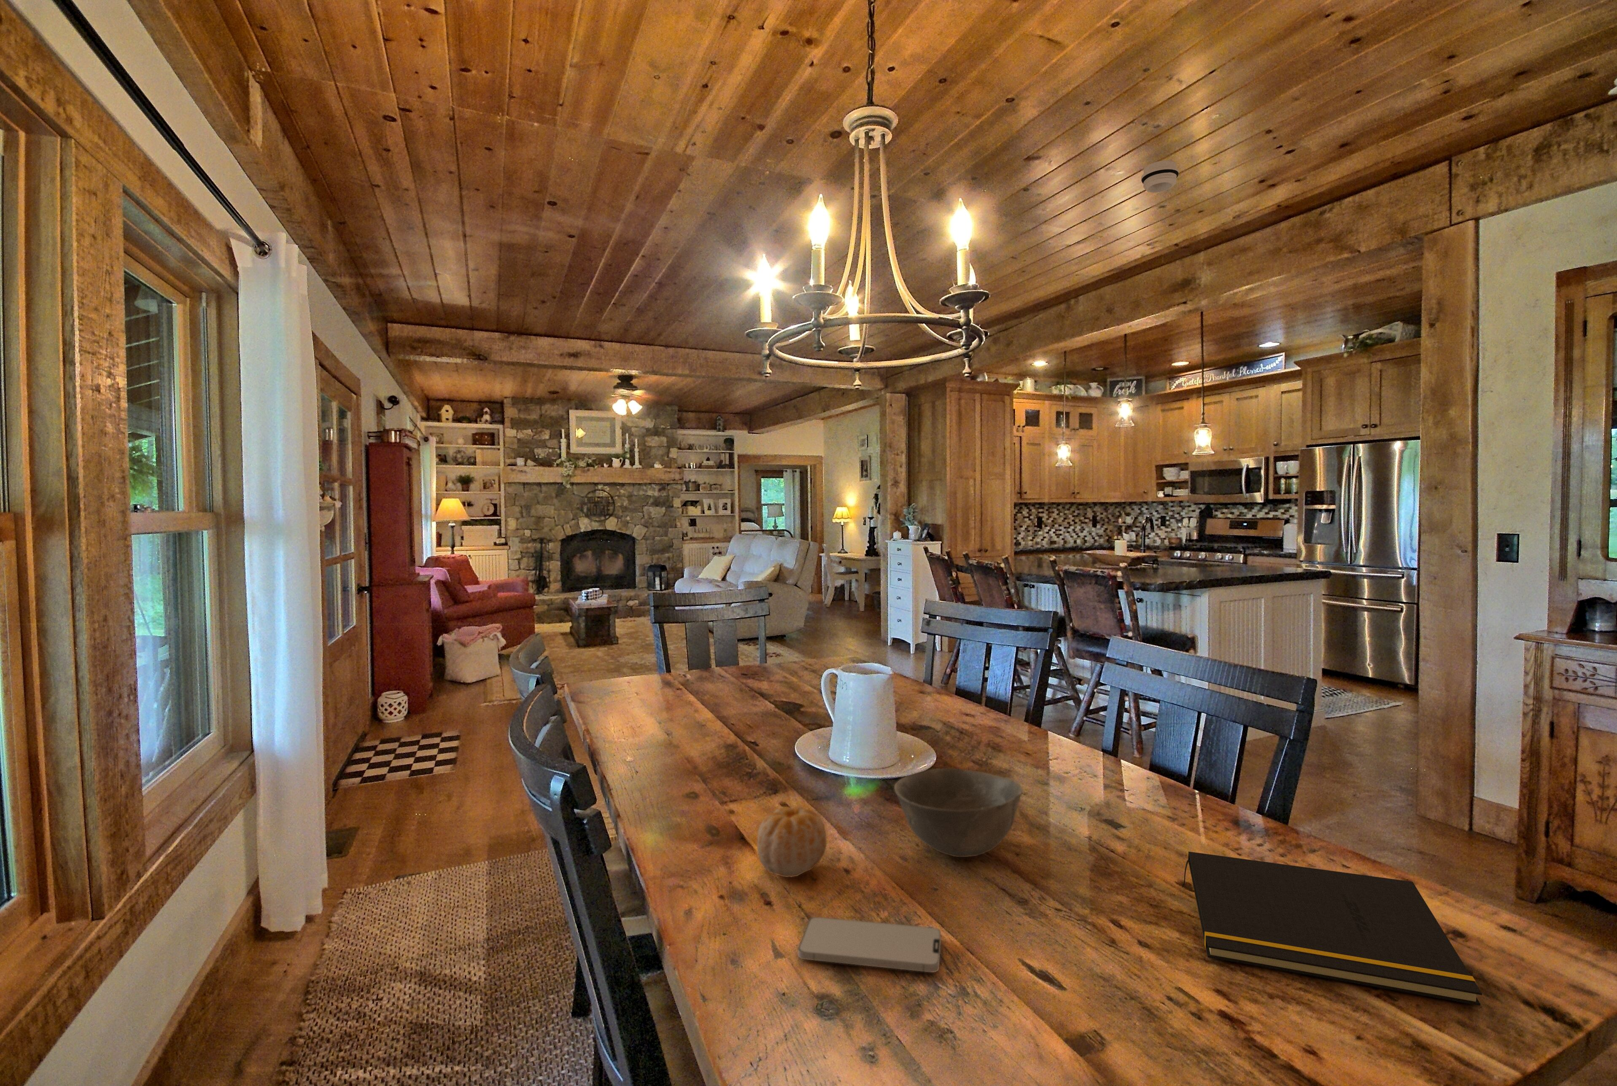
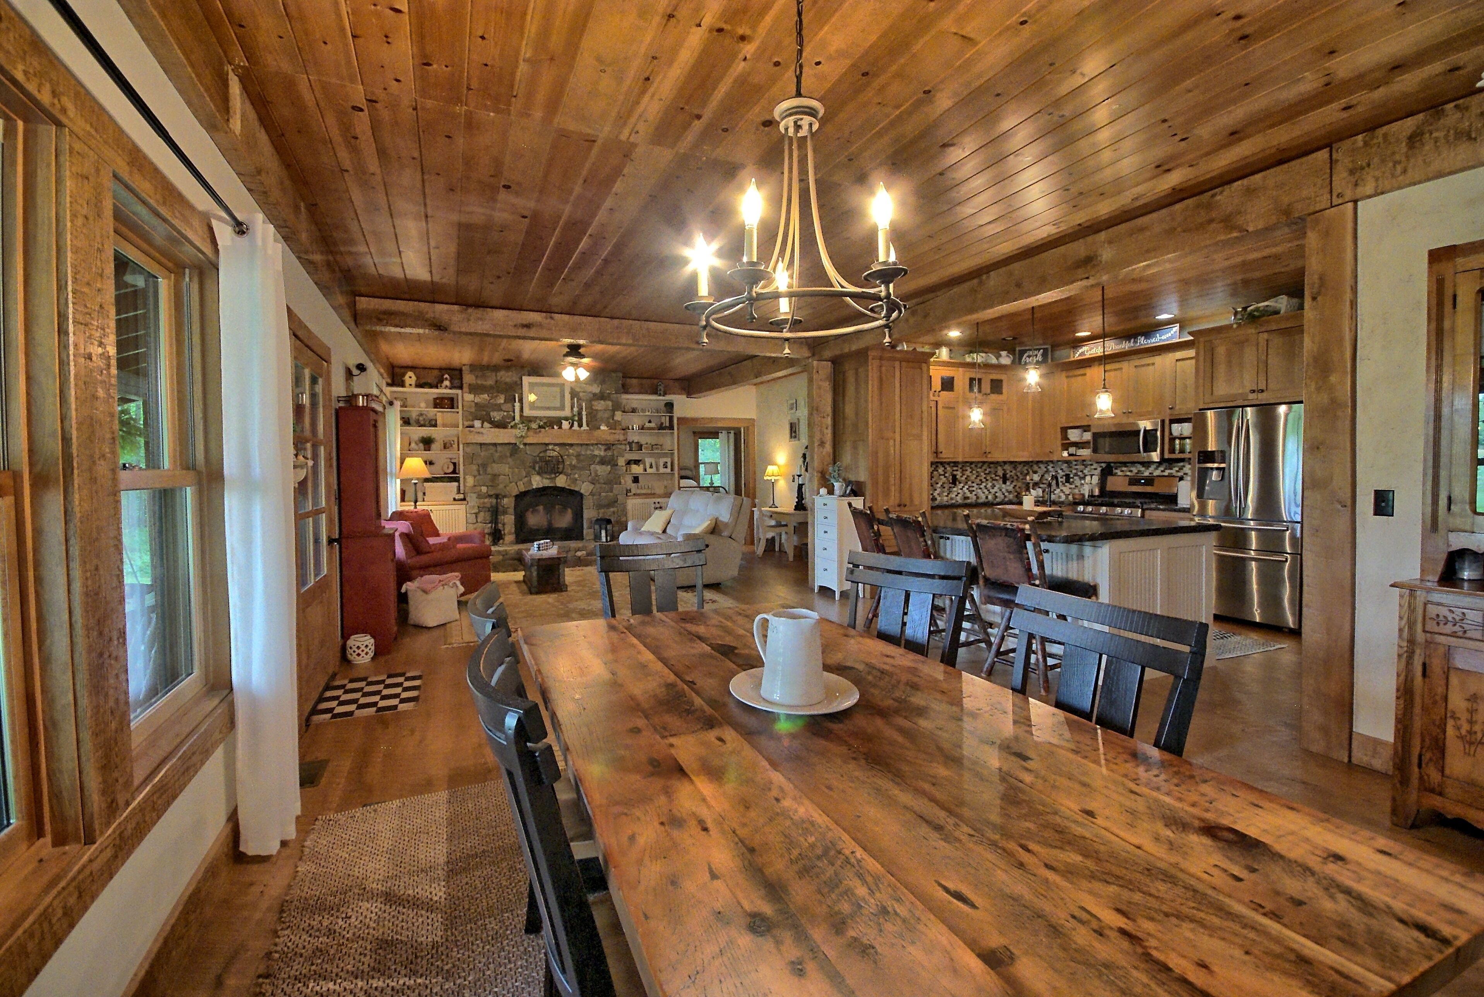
- smoke detector (1160, 177)
- notepad (1314, 918)
- fruit (792, 841)
- smartphone (870, 943)
- bowl (958, 816)
